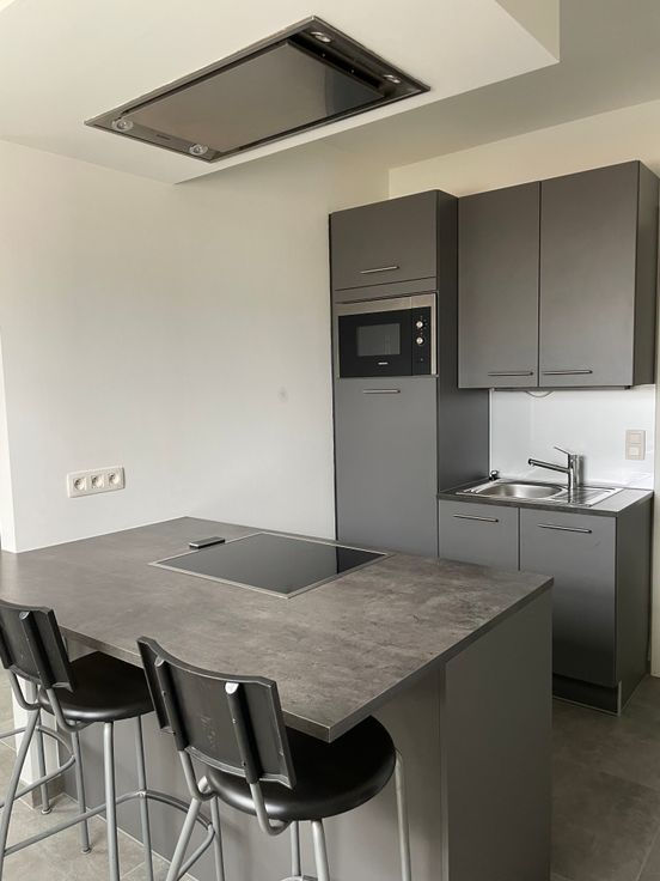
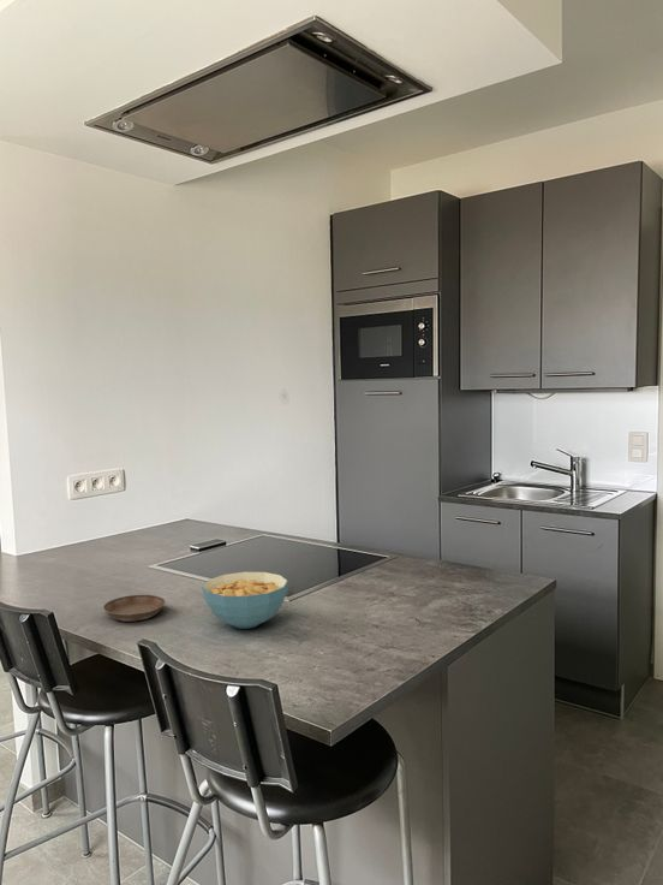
+ cereal bowl (245, 604)
+ saucer (135, 608)
